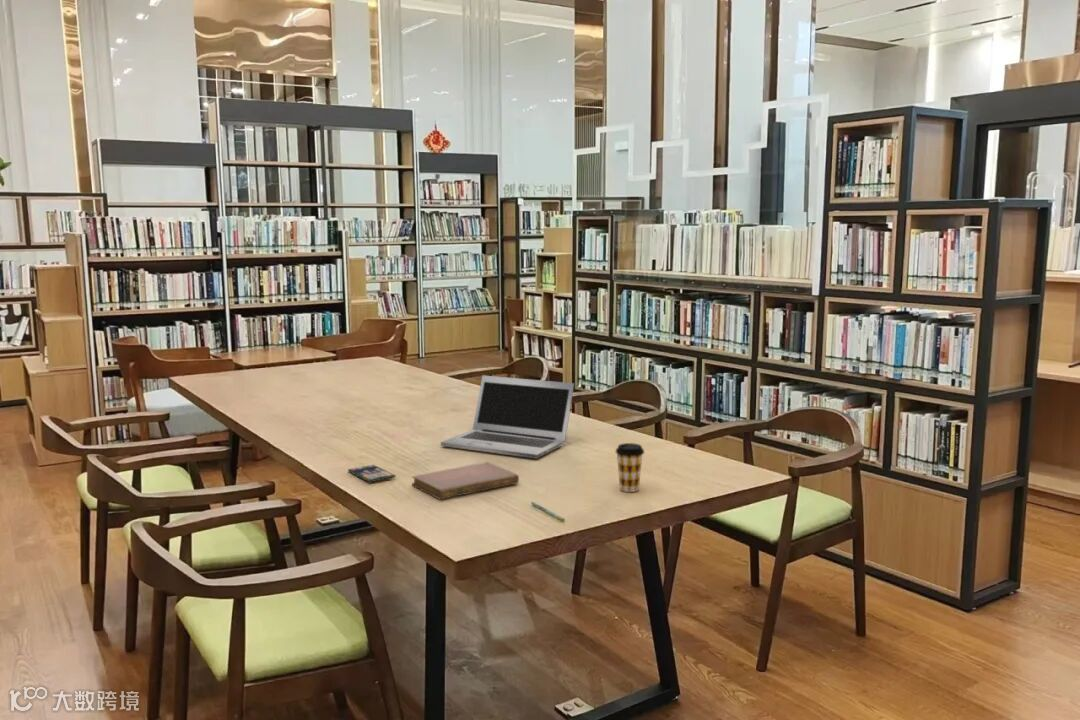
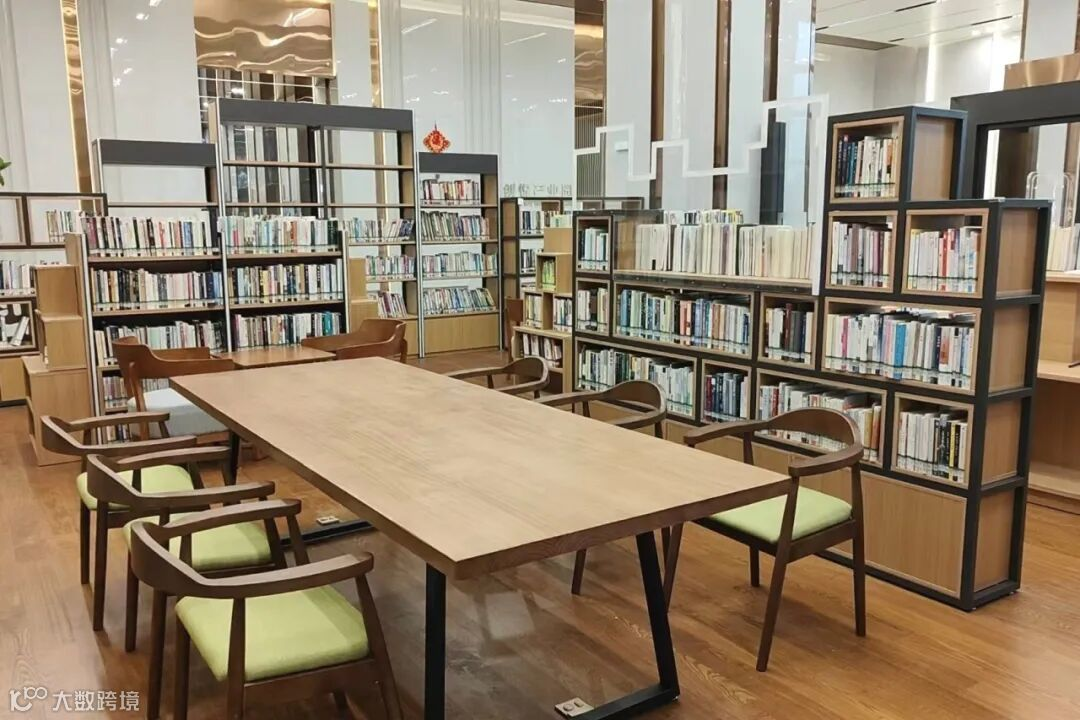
- laptop (508, 414)
- smartphone (371, 473)
- notebook (465, 479)
- pen (547, 511)
- coffee cup (629, 467)
